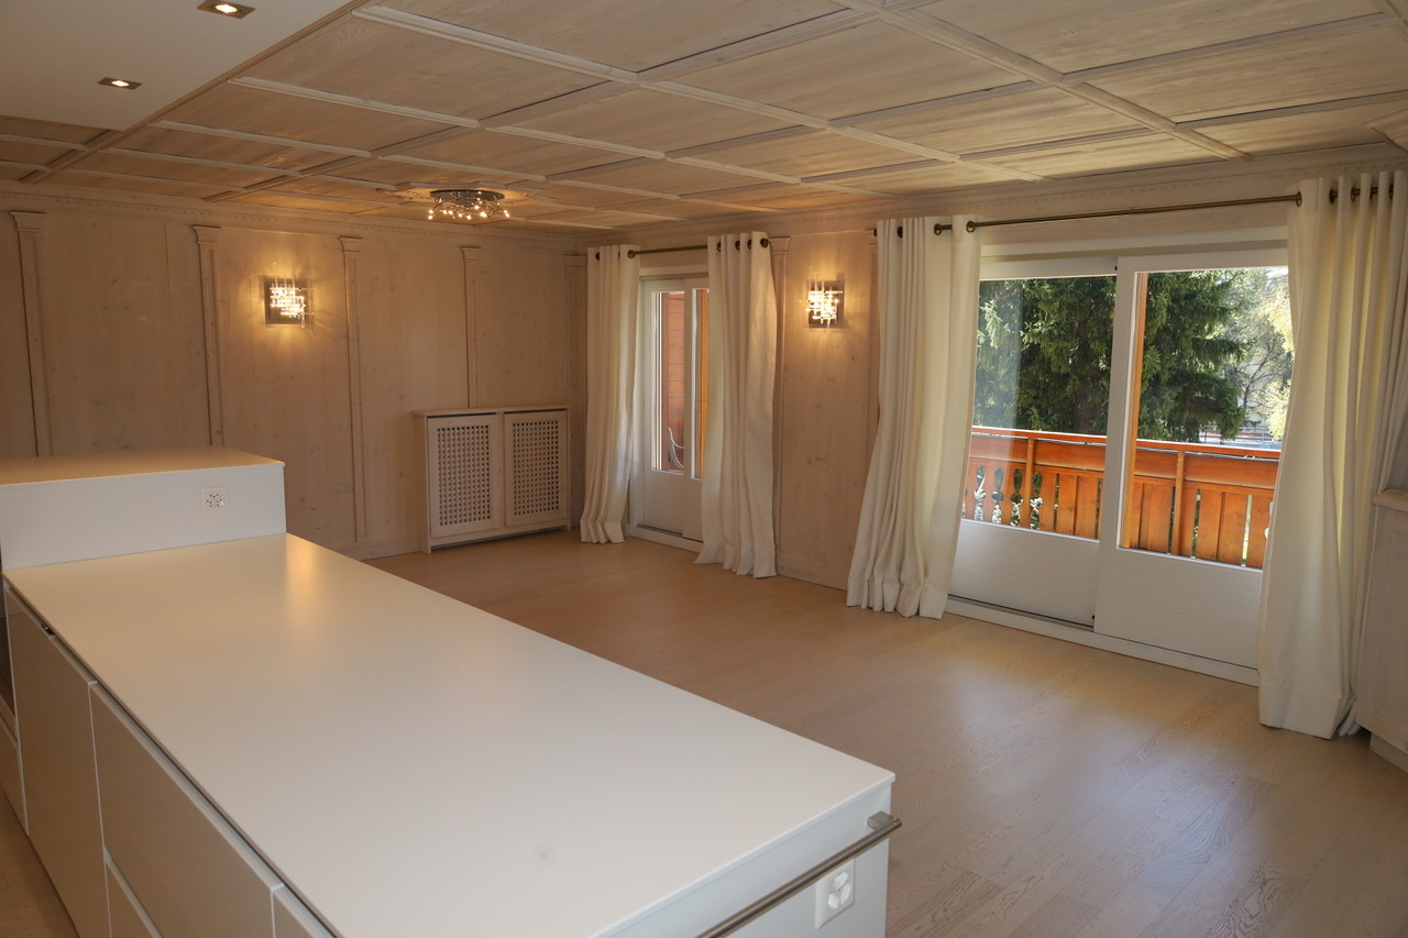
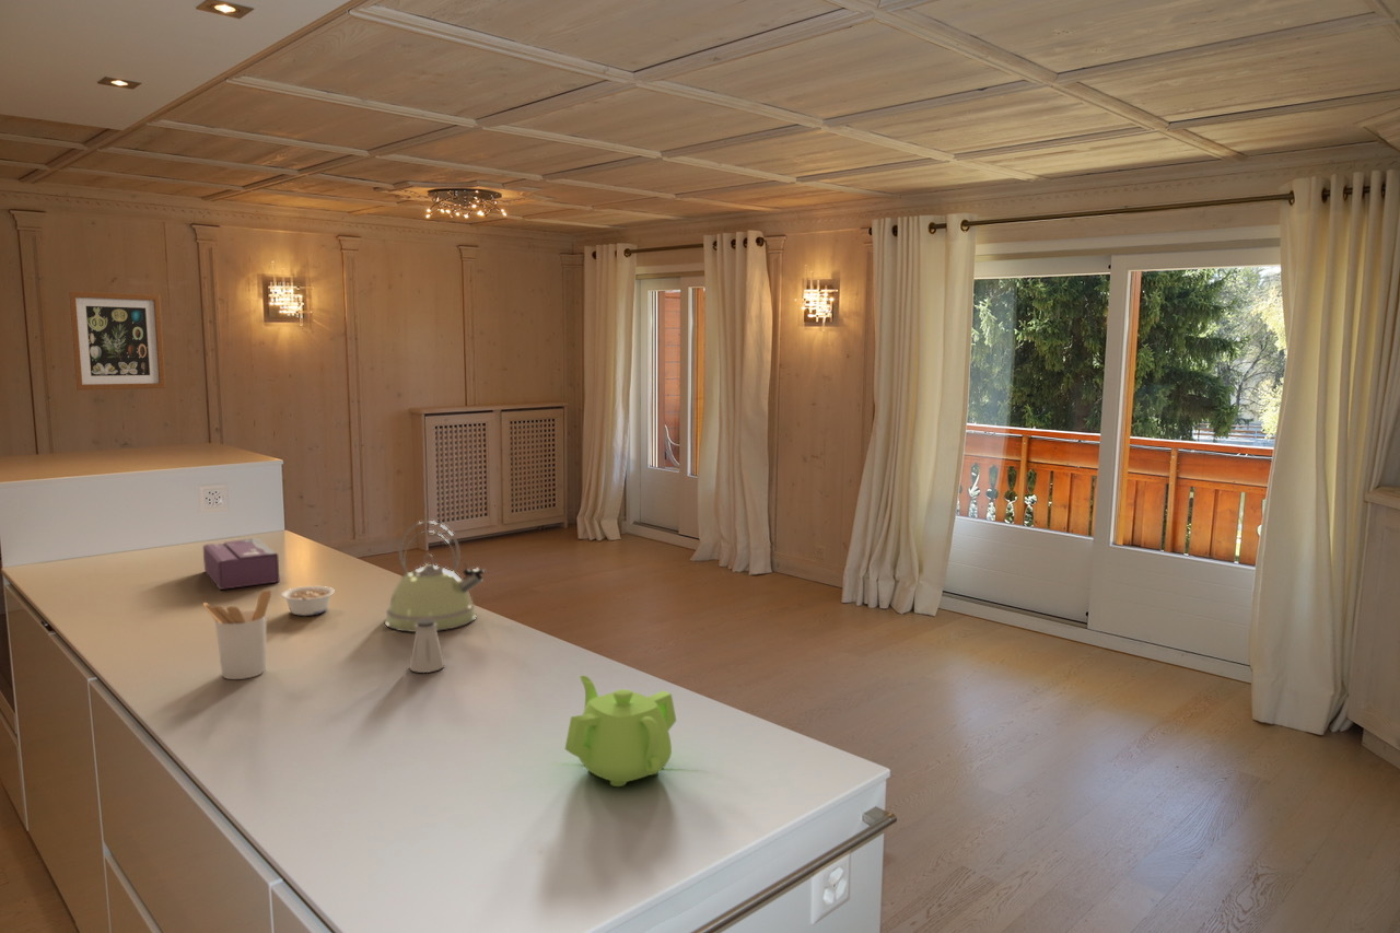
+ wall art (118, 341)
+ saltshaker (425, 643)
+ utensil holder (236, 634)
+ teapot (618, 728)
+ tissue box (240, 562)
+ kettle (435, 570)
+ legume (310, 599)
